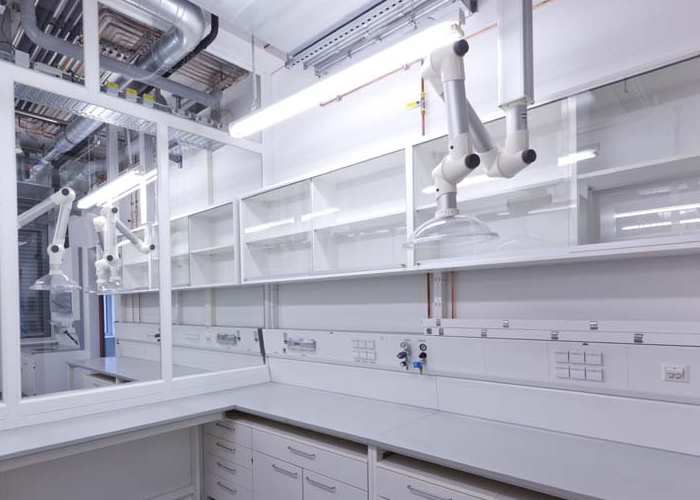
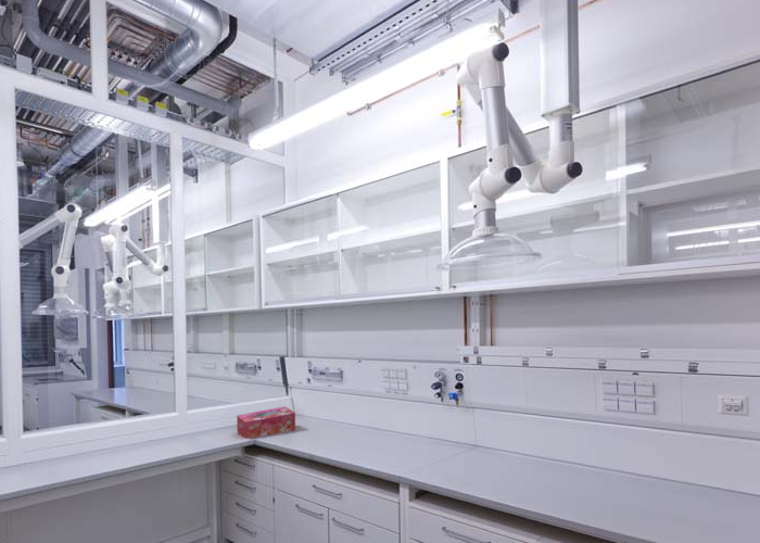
+ tissue box (266, 422)
